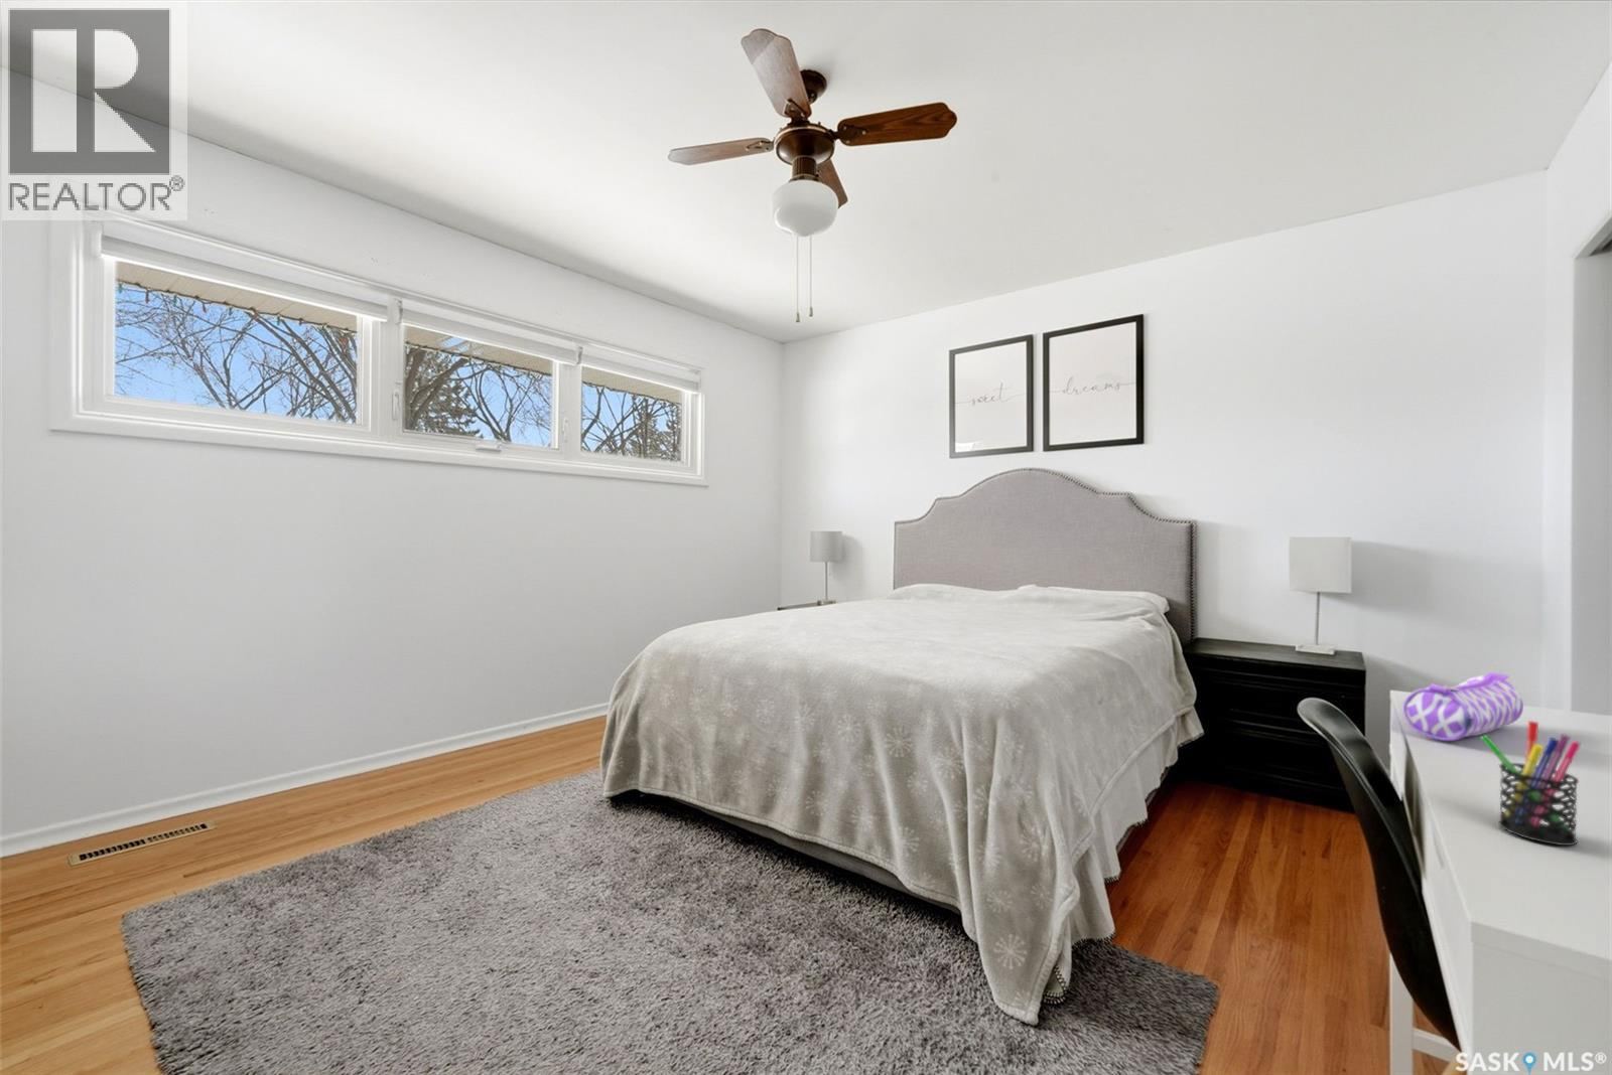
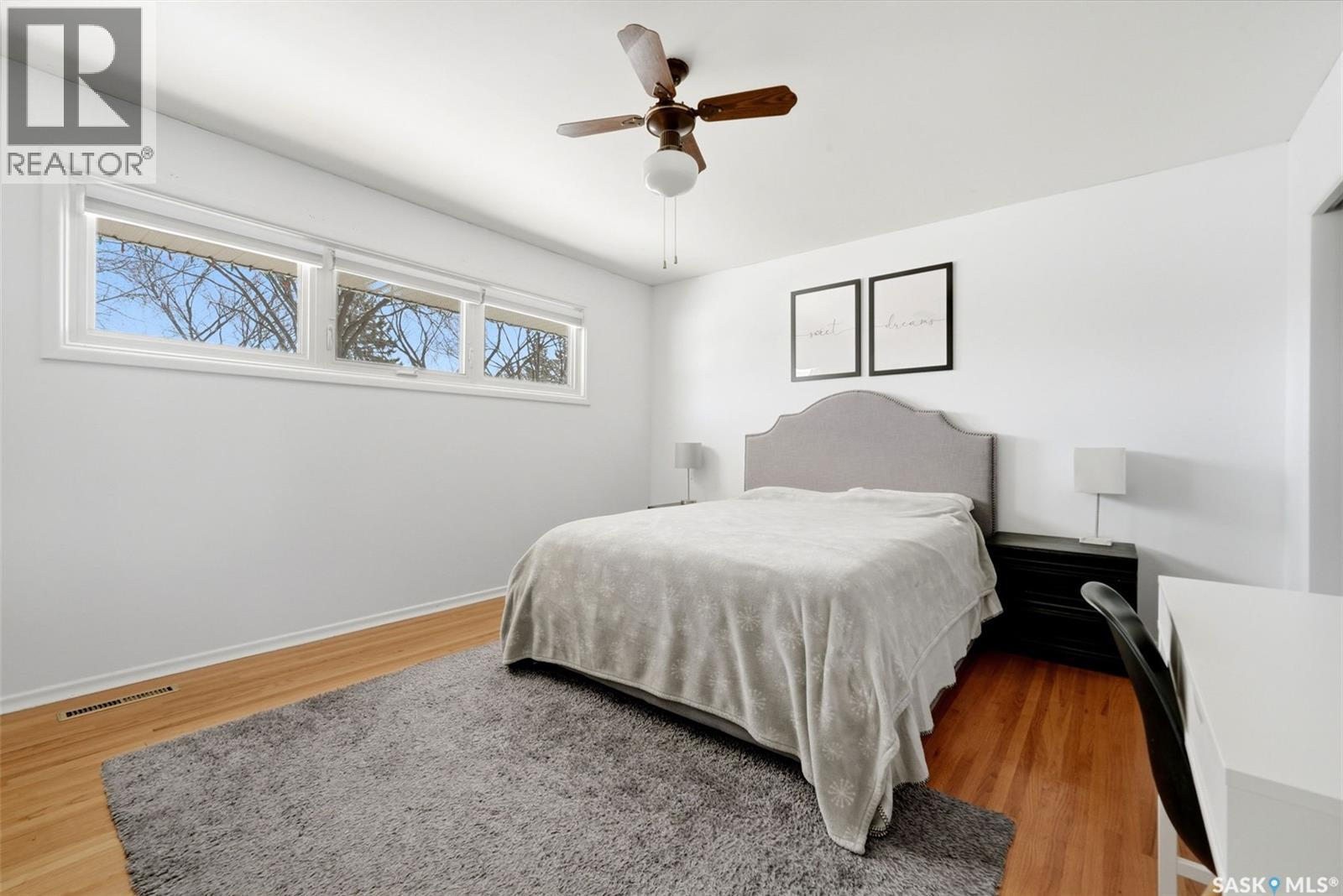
- pencil case (1463, 704)
- pen holder (1527, 777)
